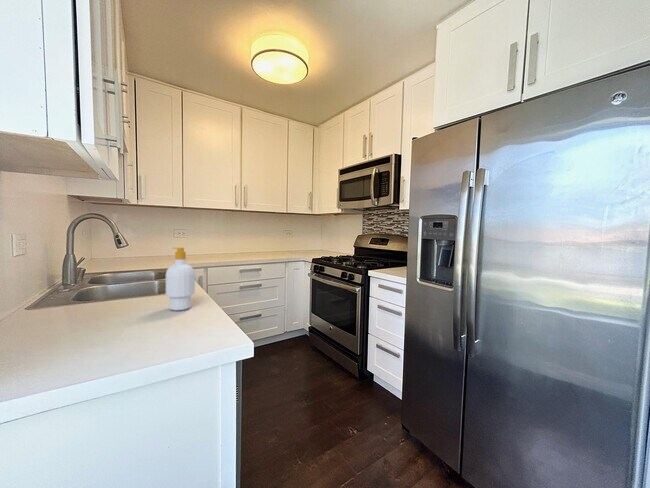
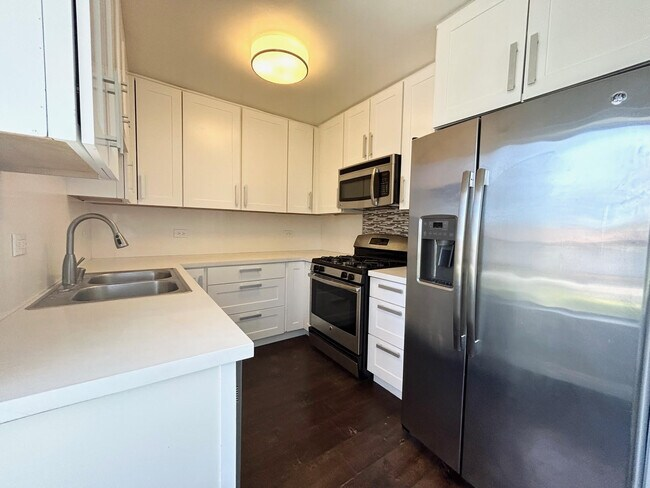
- soap bottle (180, 278)
